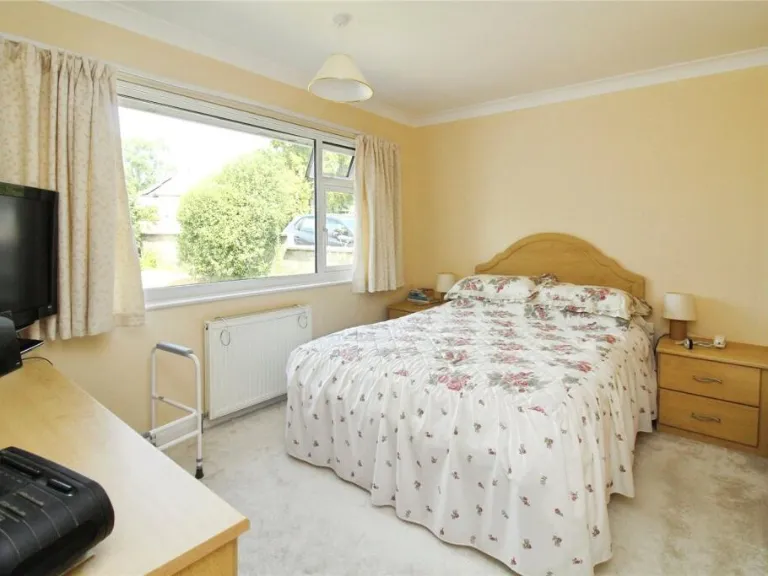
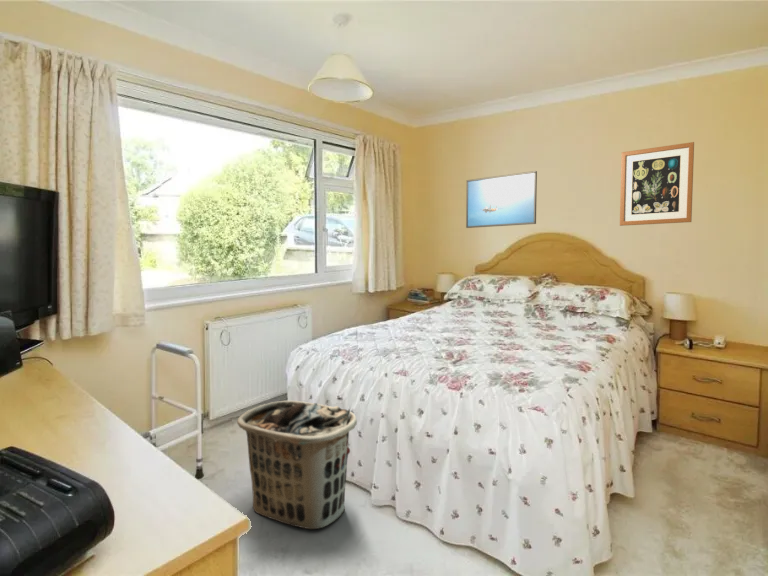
+ clothes hamper (297, 453)
+ wall art (655, 185)
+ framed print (499, 201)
